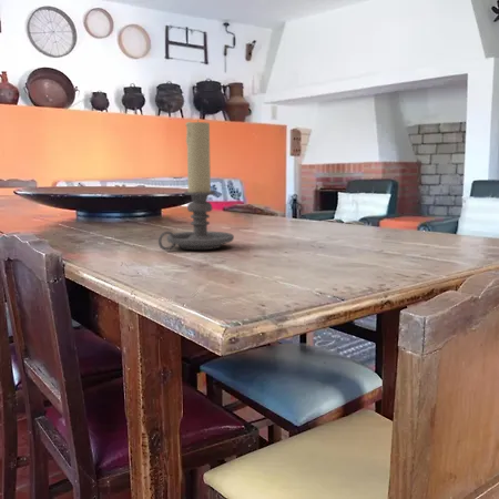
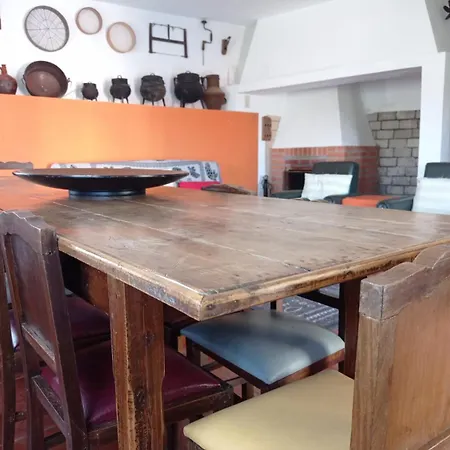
- candle holder (193, 184)
